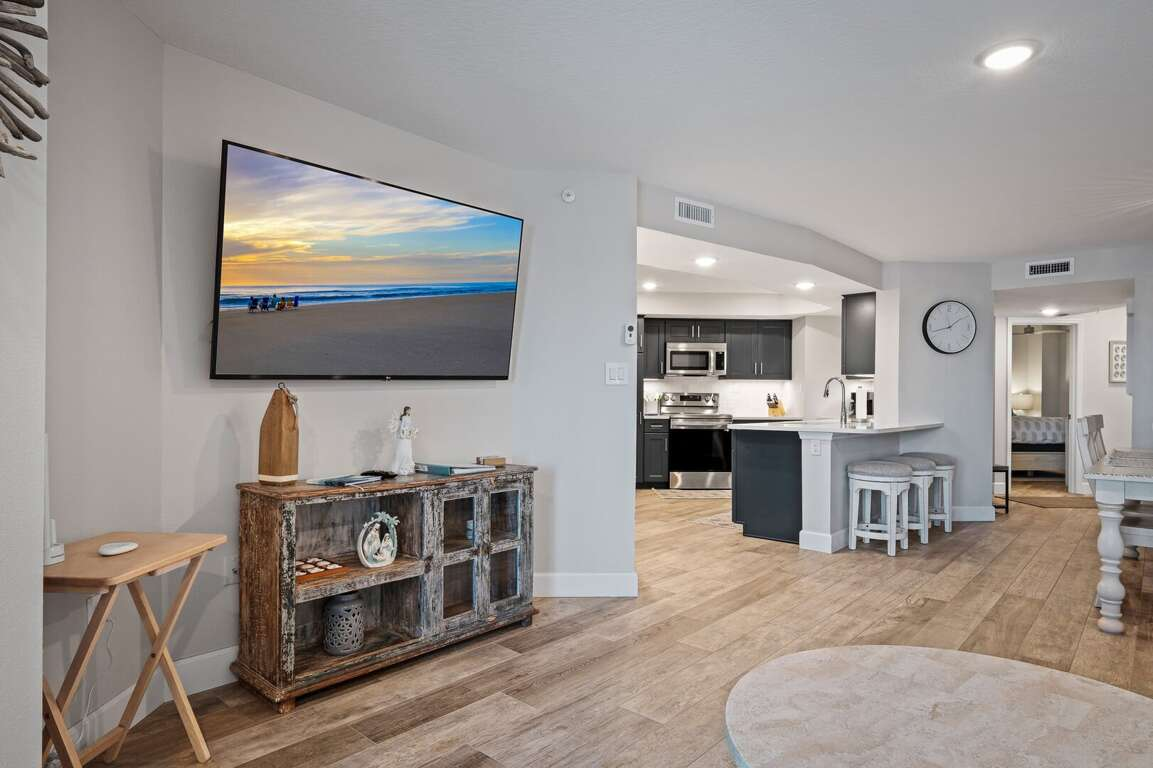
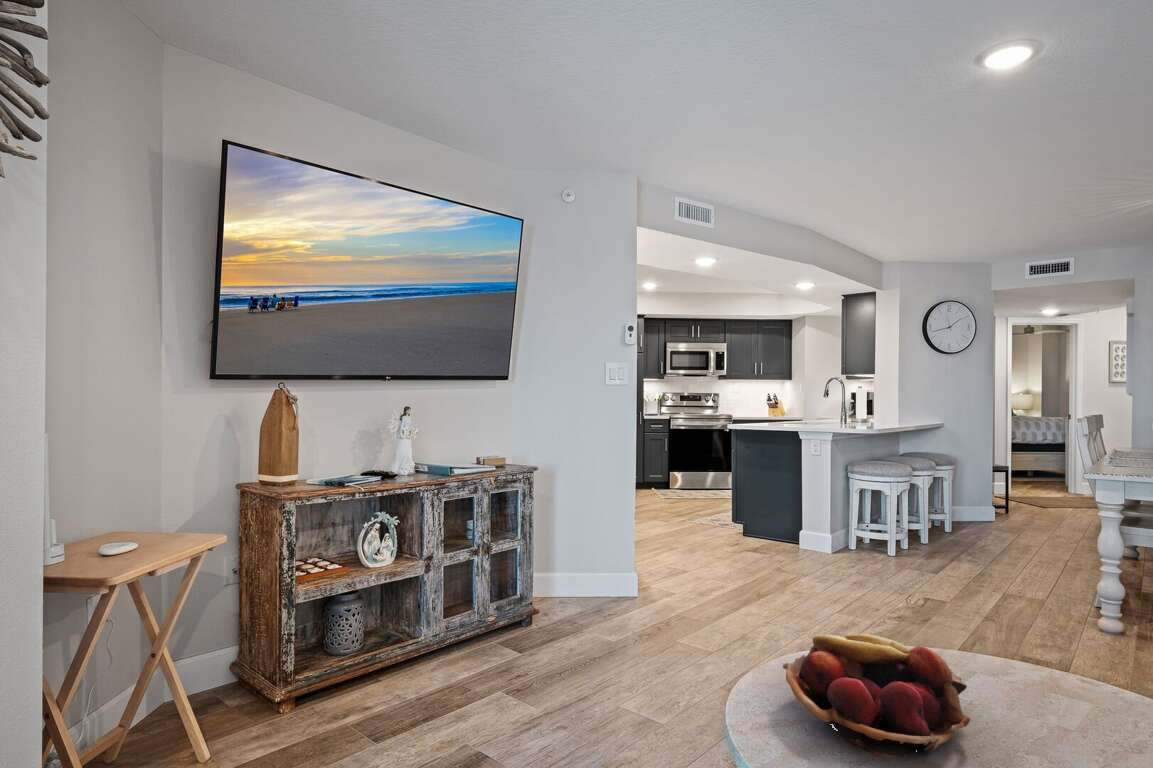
+ fruit basket (873, 682)
